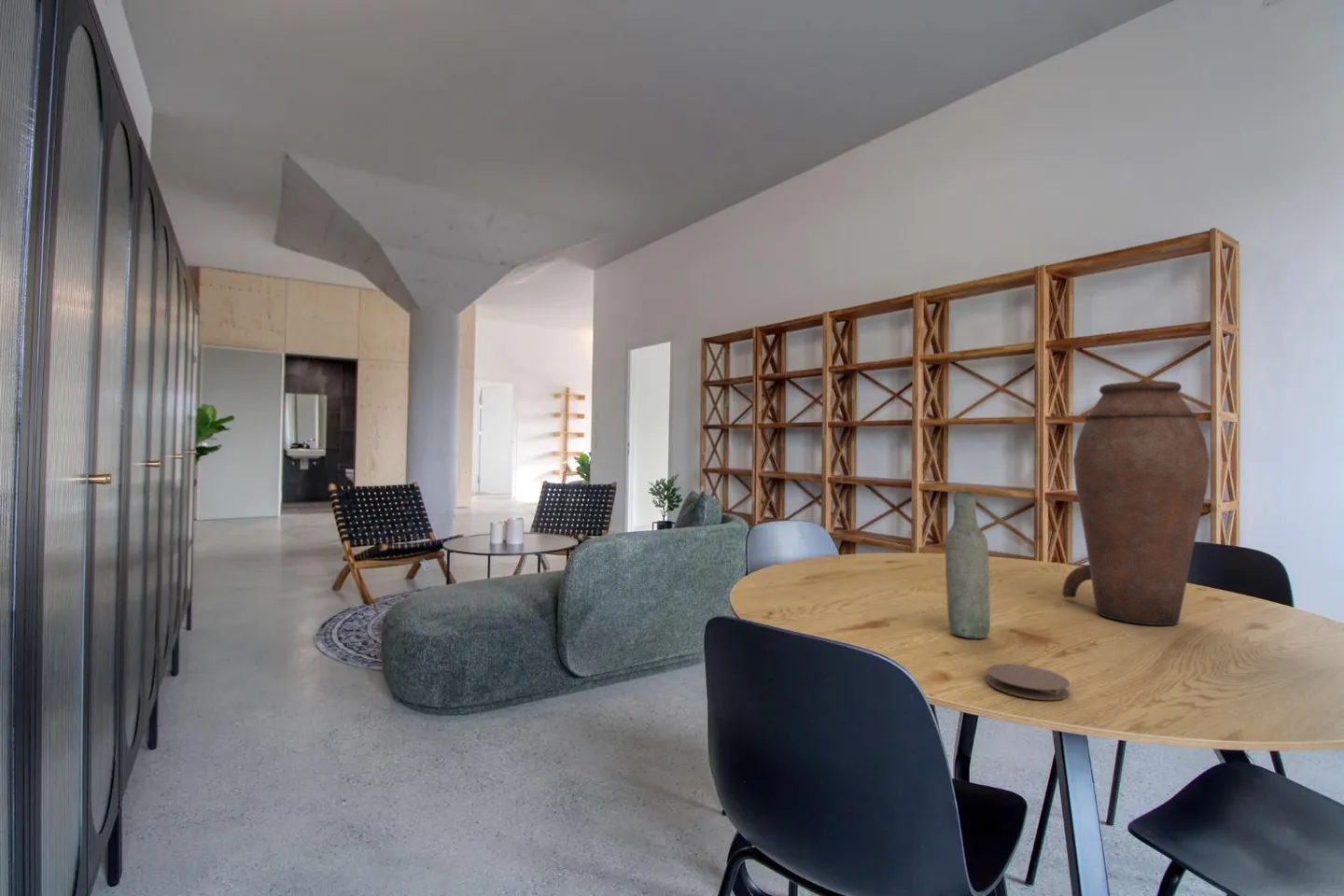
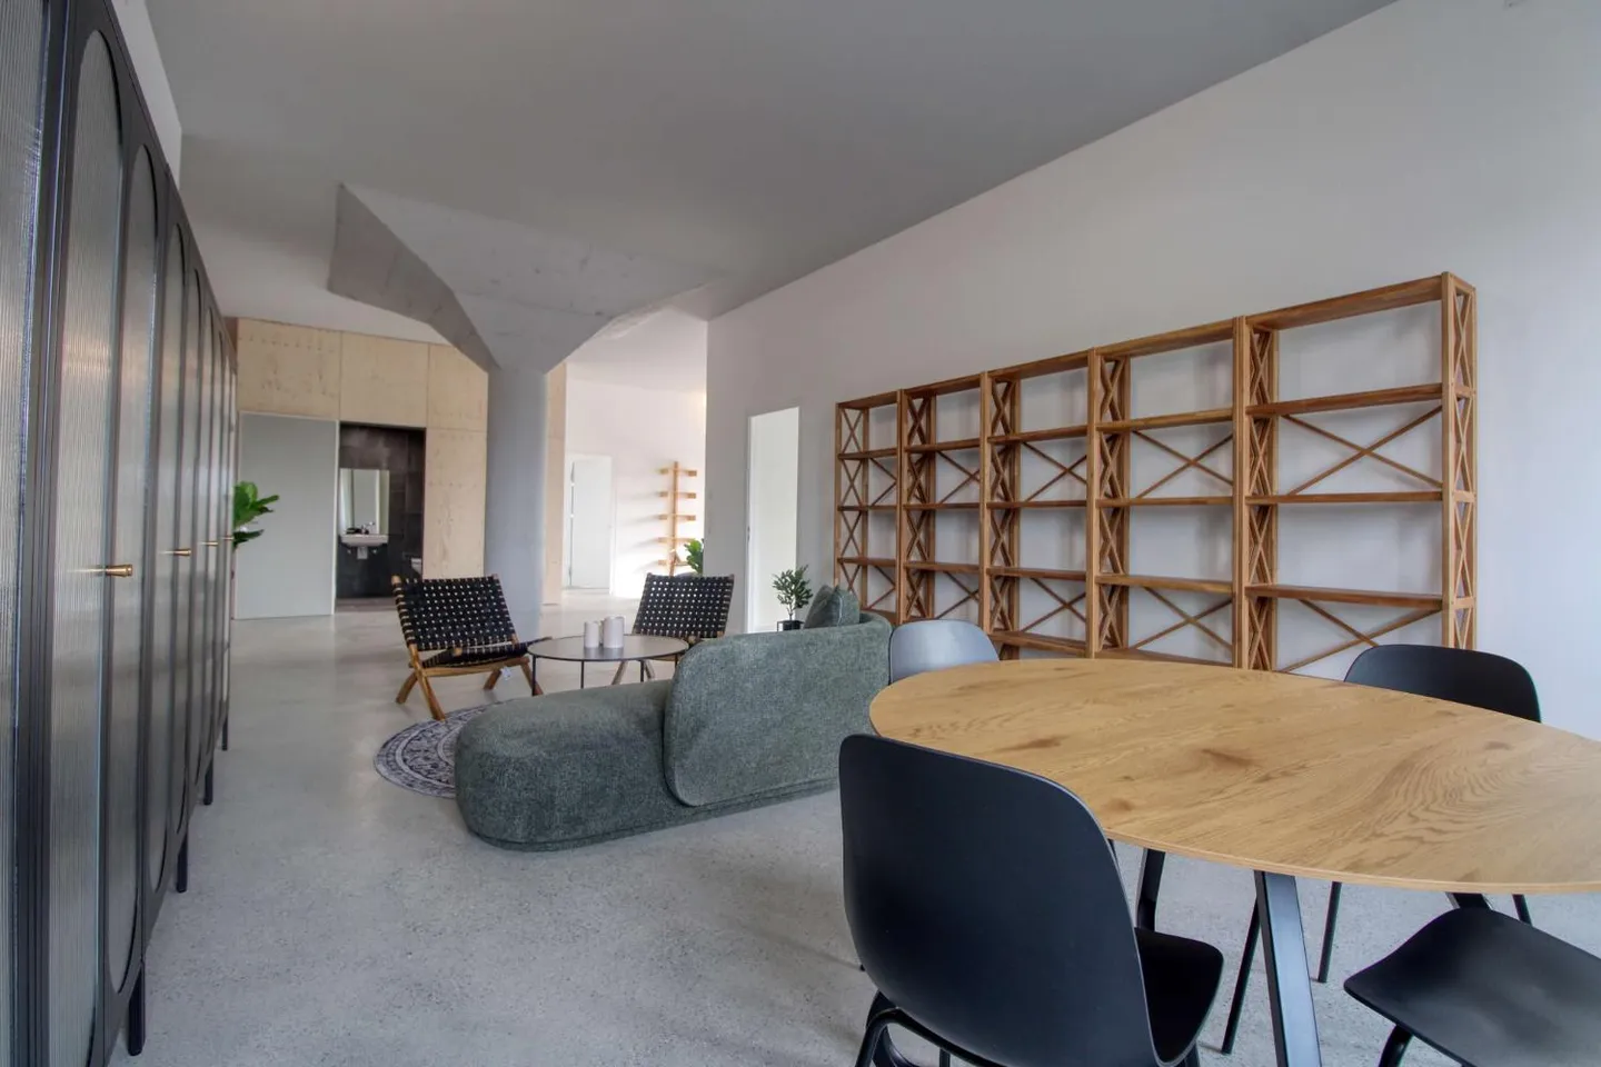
- vase (1125, 499)
- bottle (967, 563)
- coaster (1027, 680)
